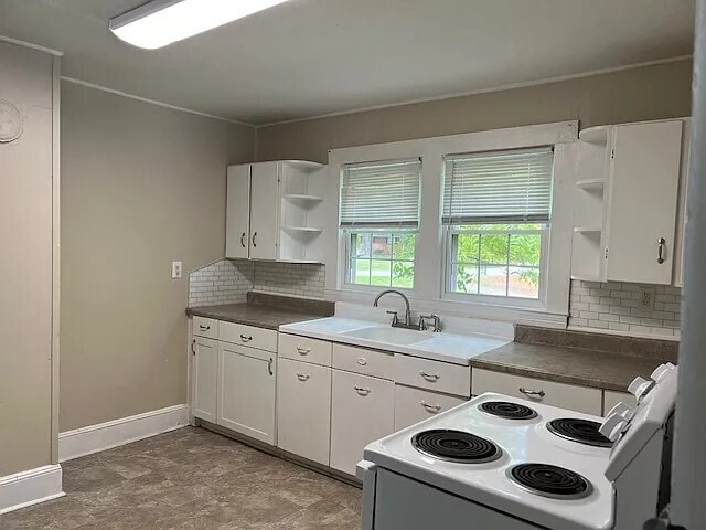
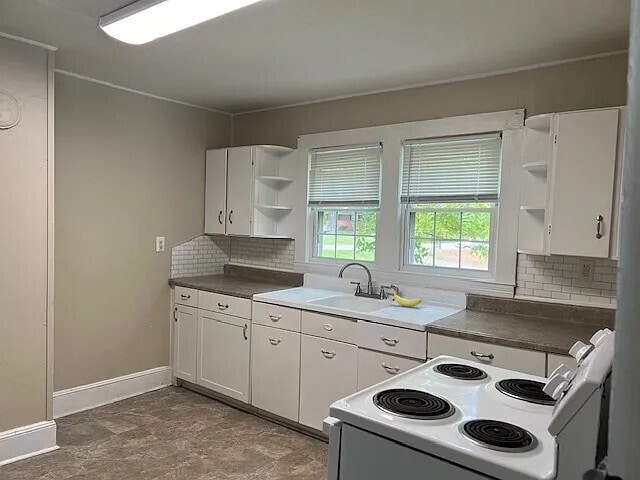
+ fruit (406, 299)
